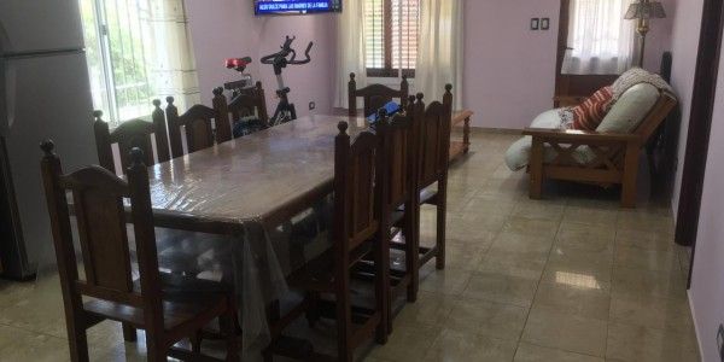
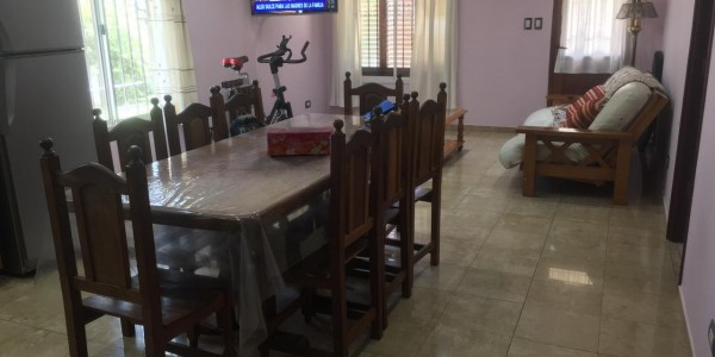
+ tissue box (301, 140)
